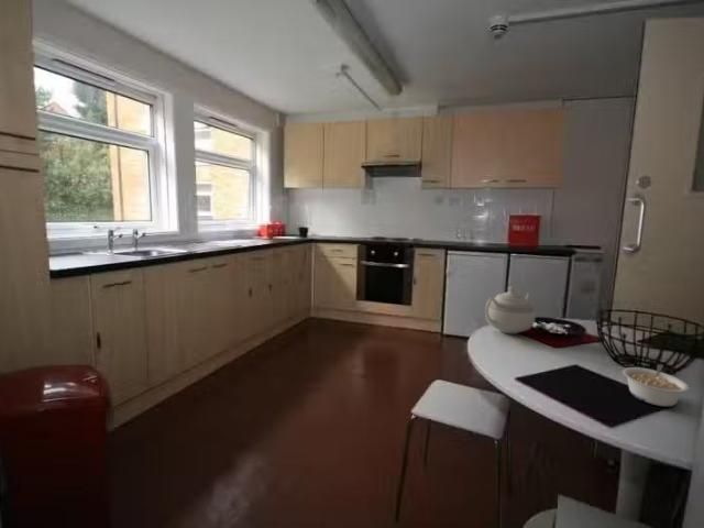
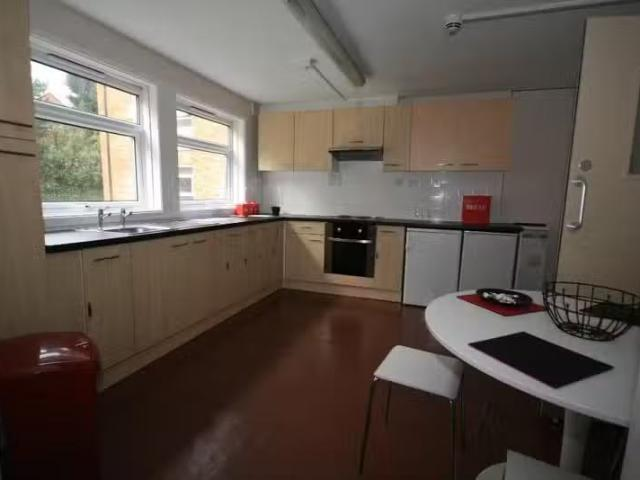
- teapot (509, 309)
- legume (651, 385)
